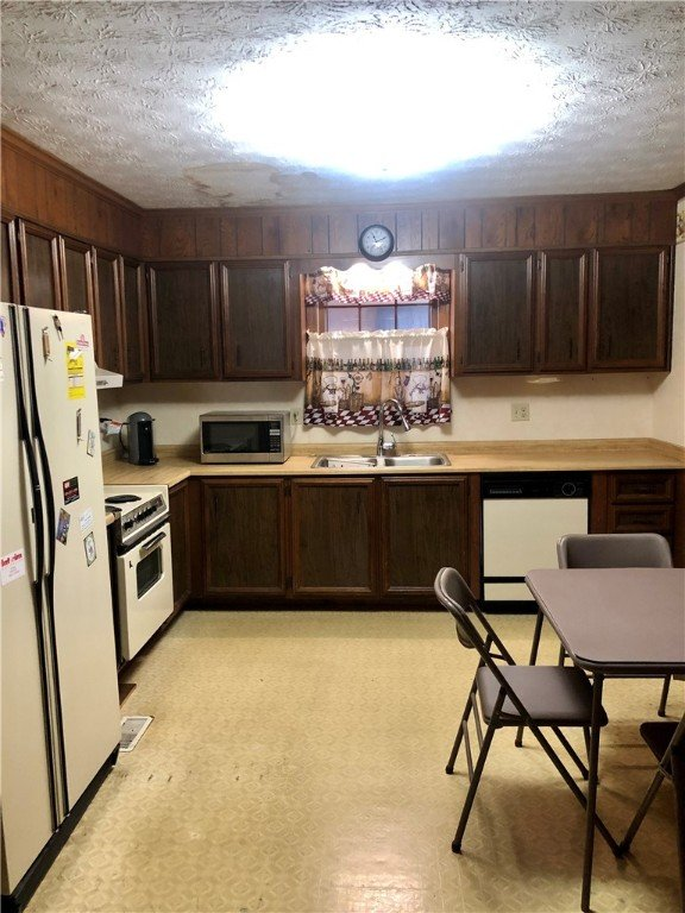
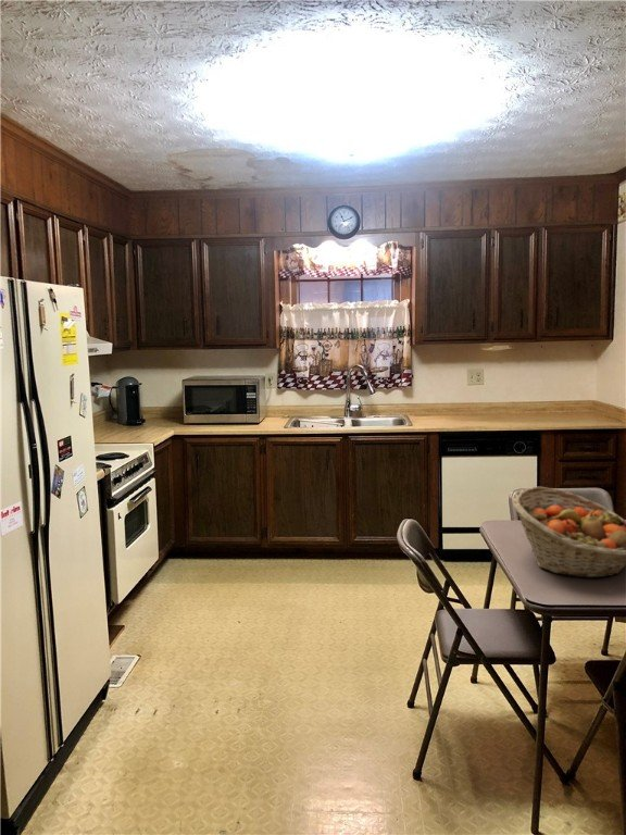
+ fruit basket (574, 528)
